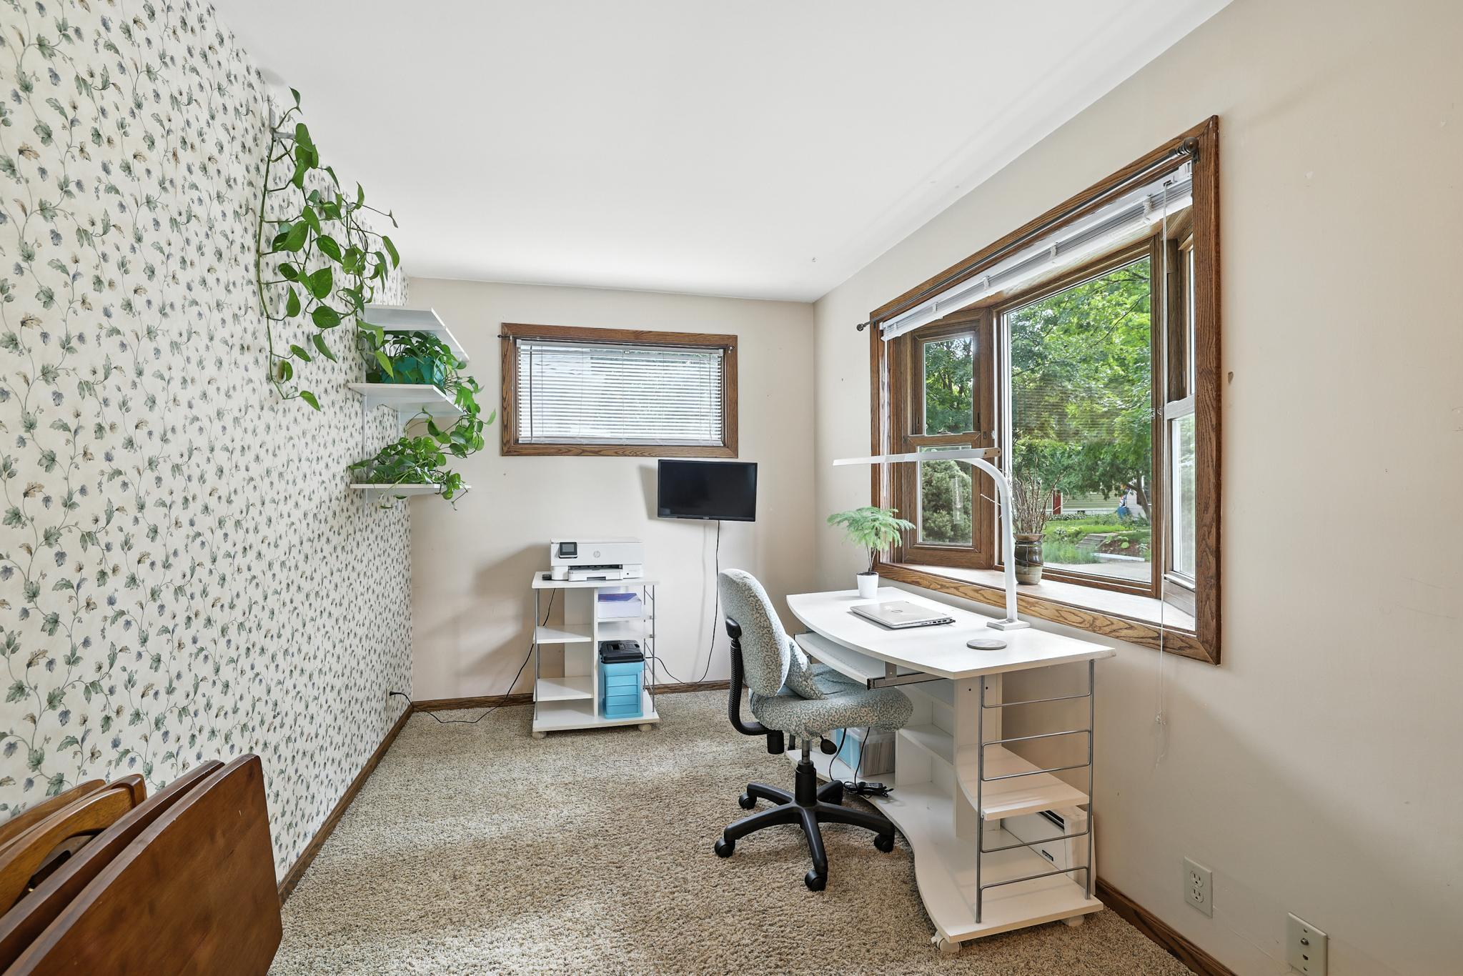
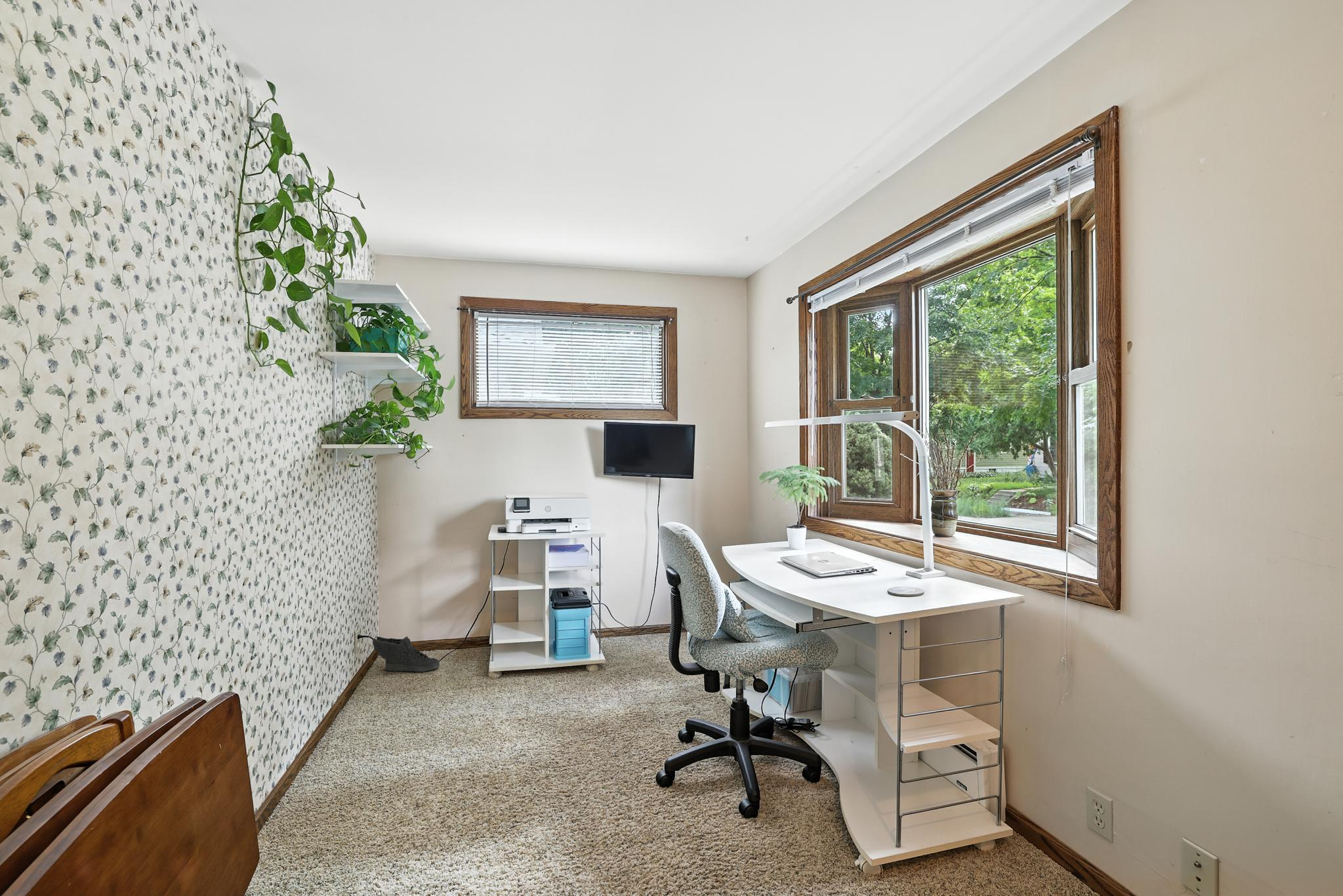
+ sneaker (406, 653)
